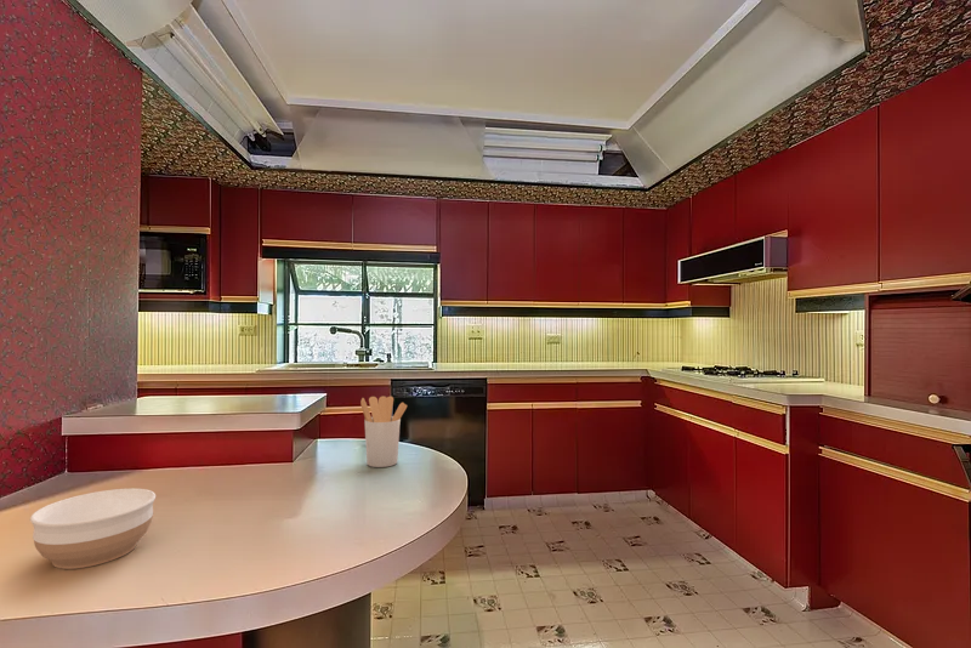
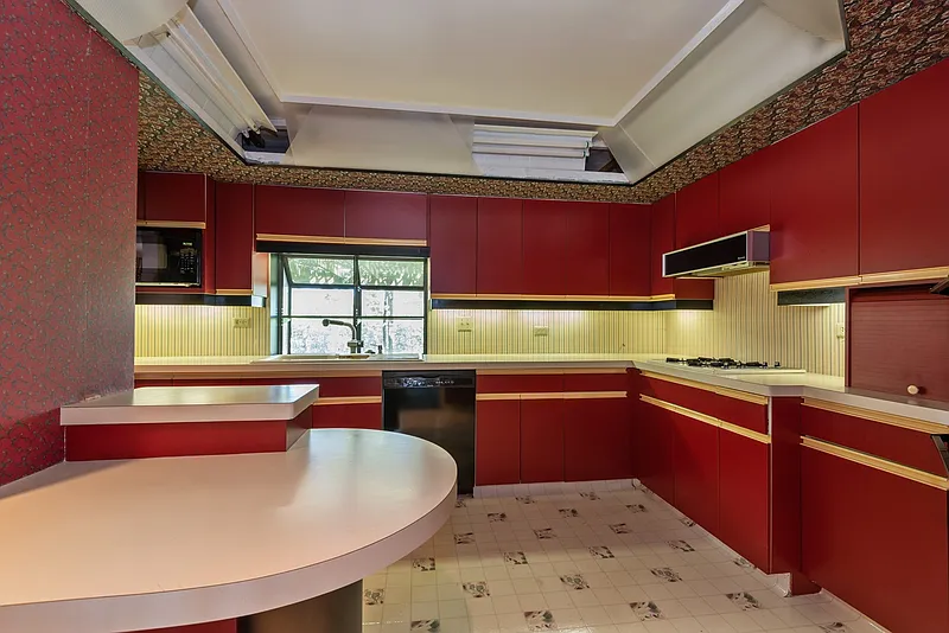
- bowl (96, 528)
- utensil holder (381, 428)
